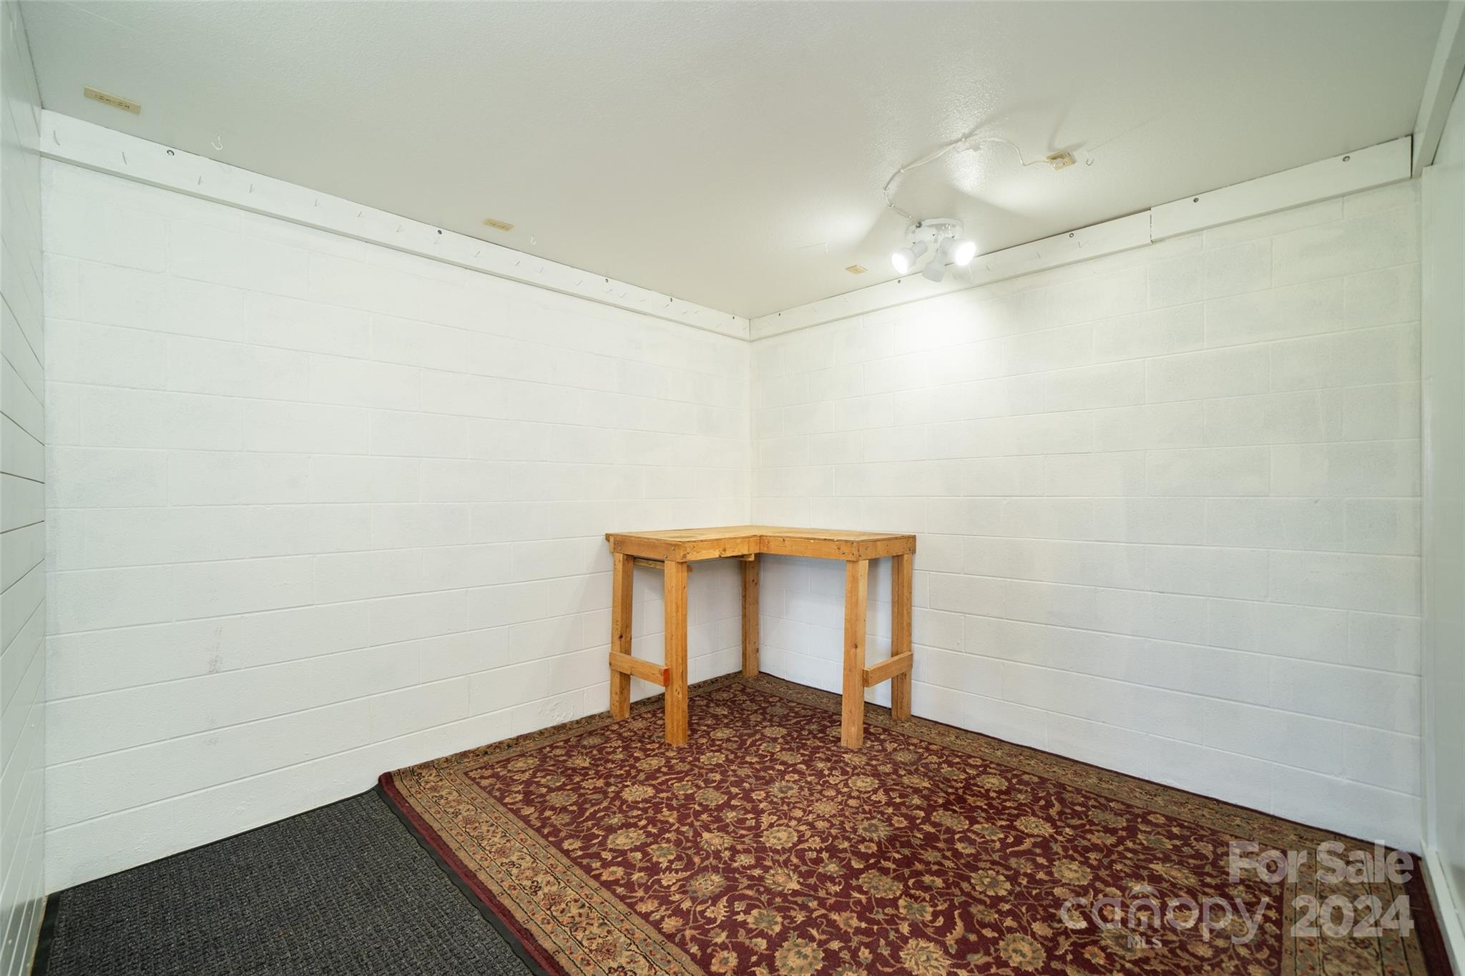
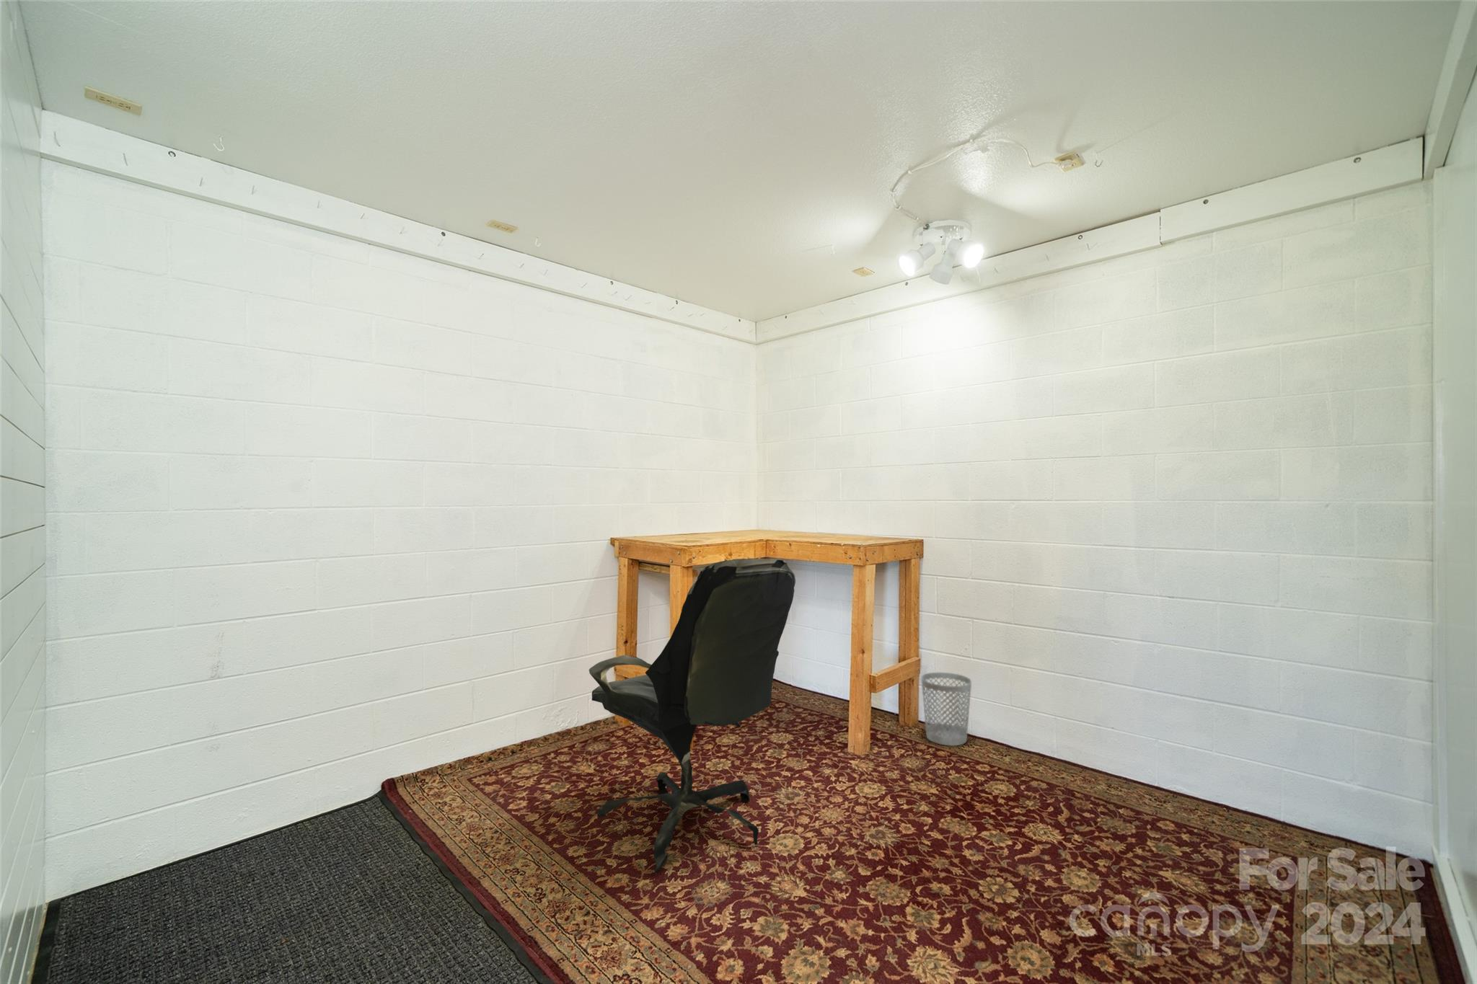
+ office chair (692, 686)
+ wastebasket (947, 708)
